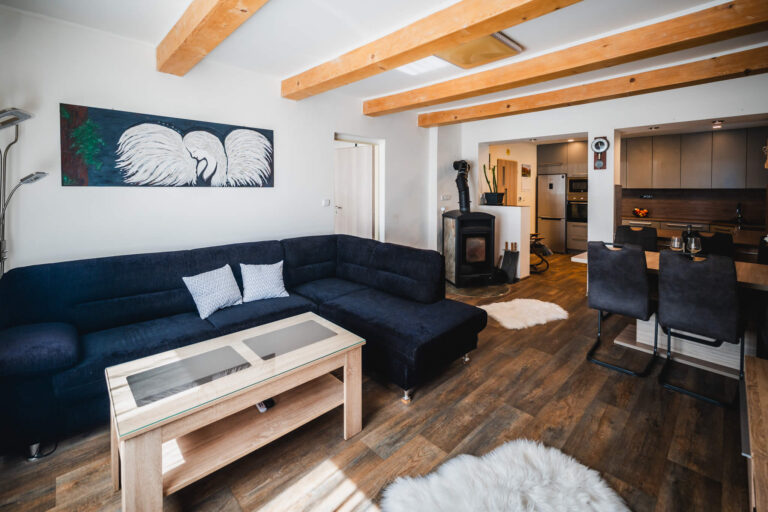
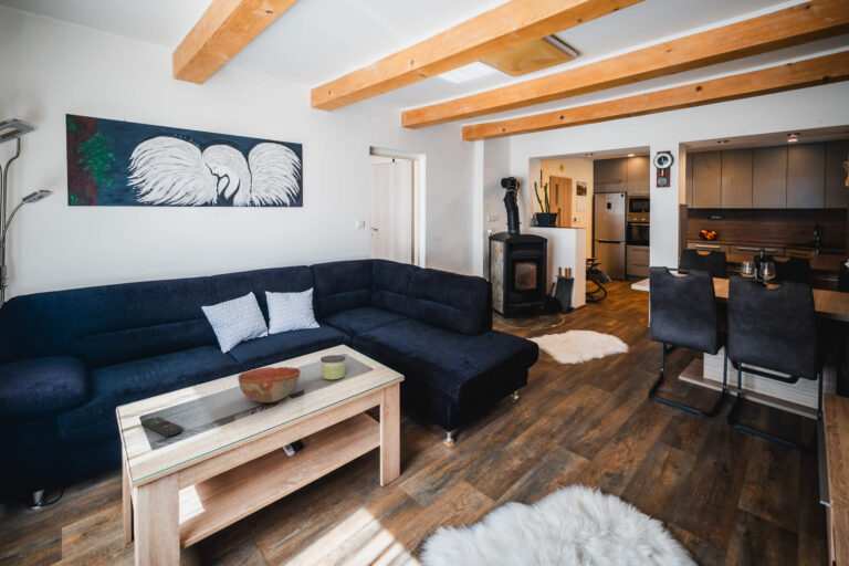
+ bowl (270, 386)
+ candle (333, 367)
+ remote control (161, 426)
